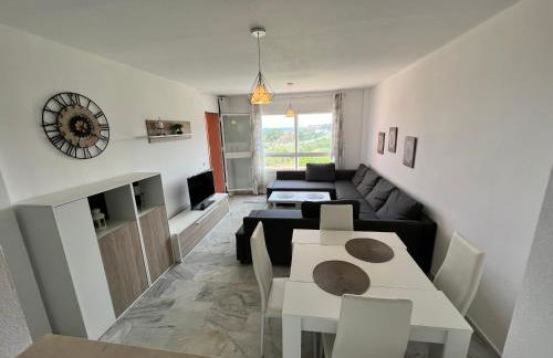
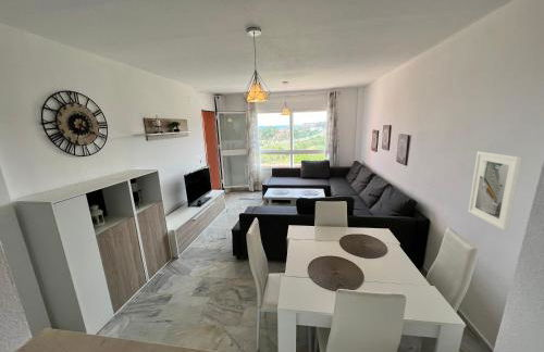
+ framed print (491, 188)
